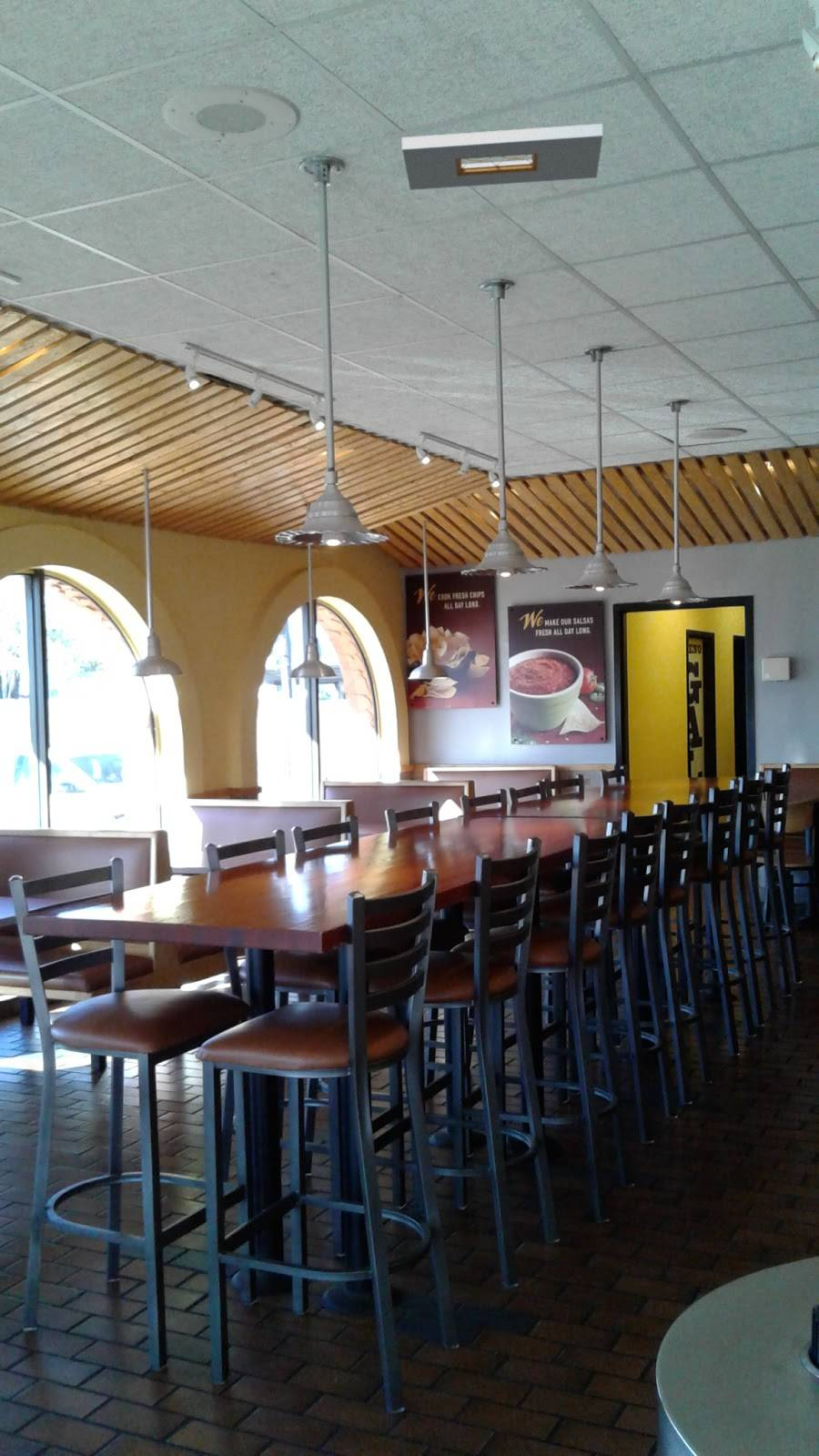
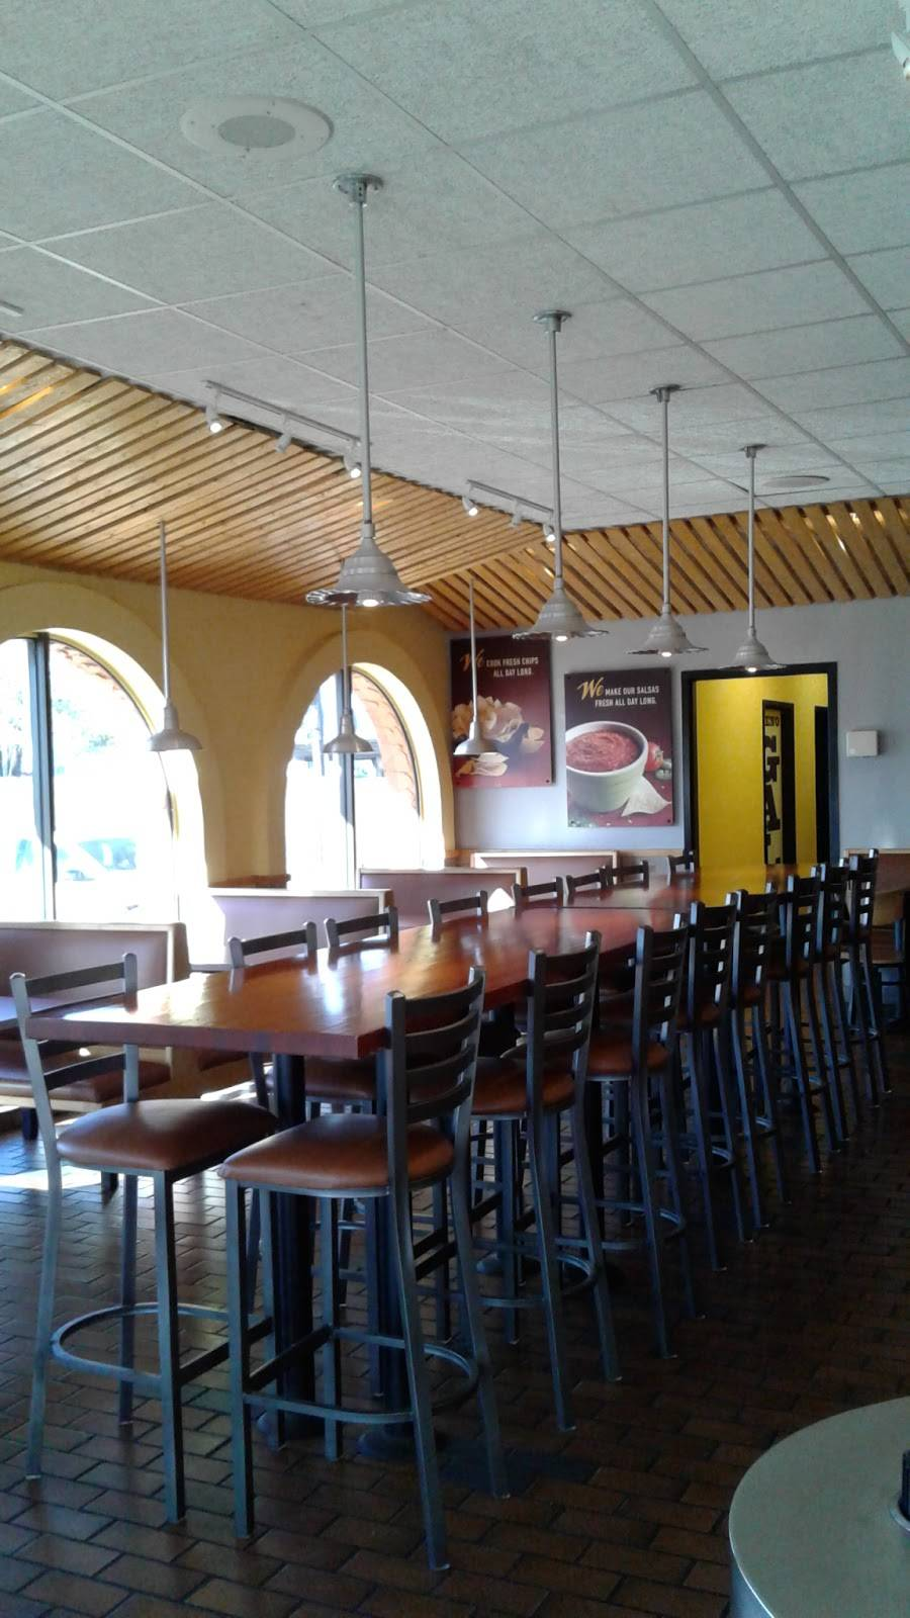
- ceiling vent (501, 157)
